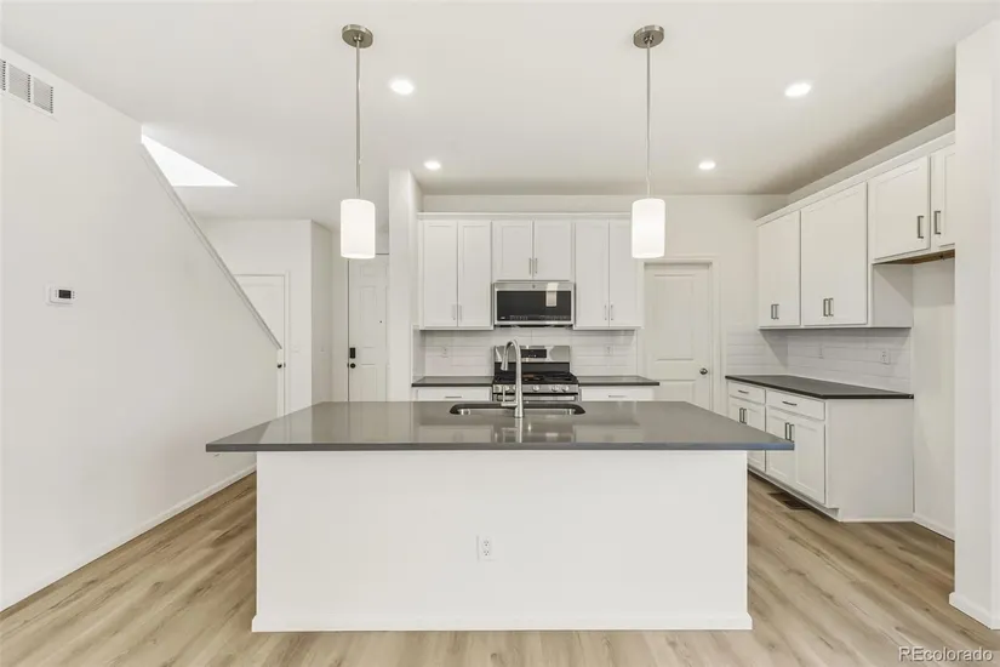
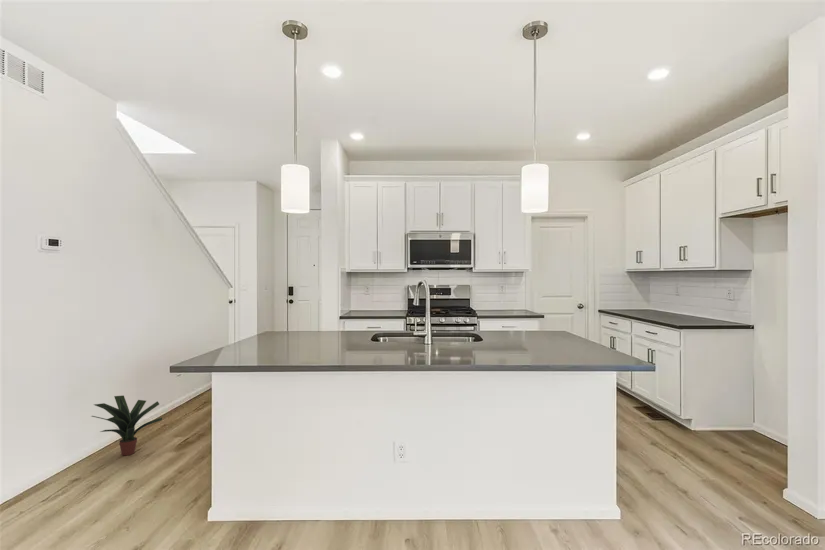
+ potted plant (123, 424)
